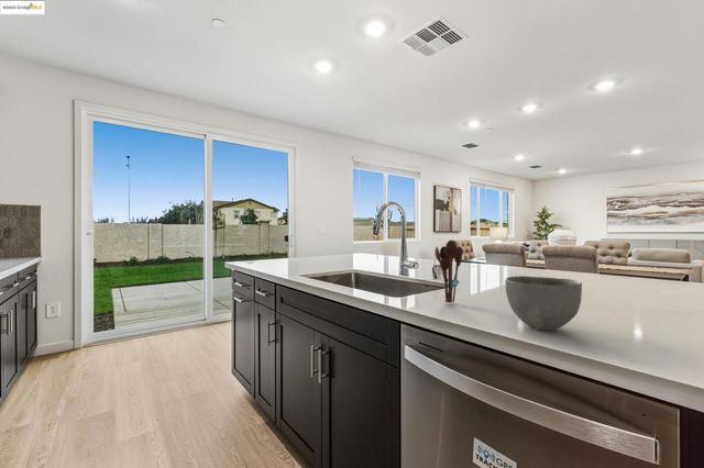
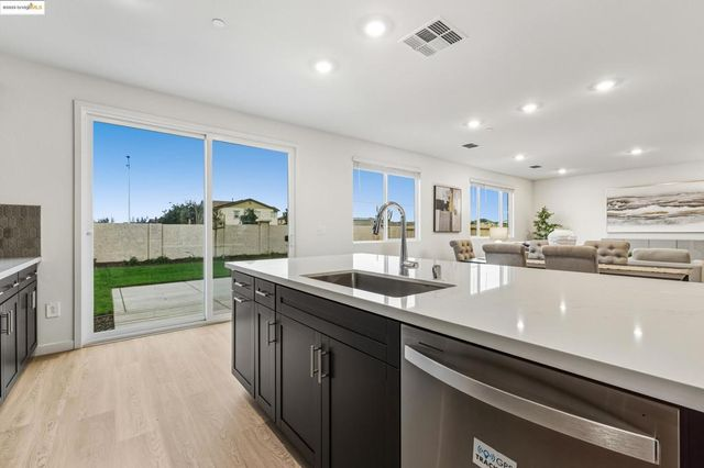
- bowl (541, 303)
- utensil holder (449, 271)
